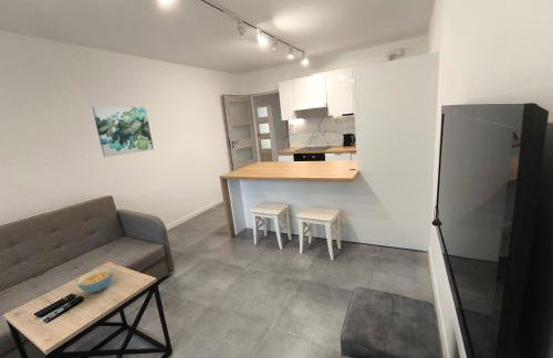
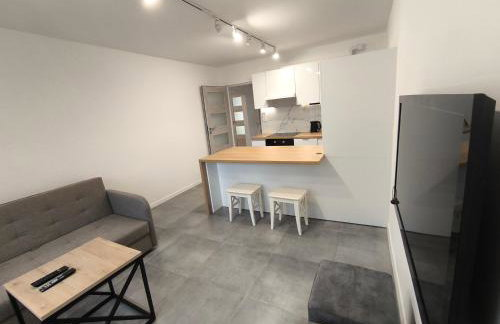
- cereal bowl (96, 283)
- wall art (125, 130)
